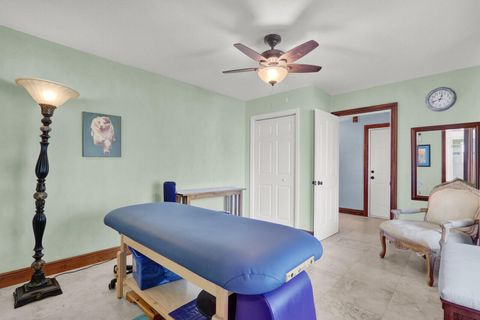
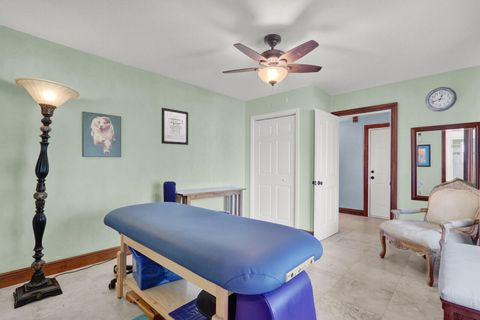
+ wall art (175, 127)
